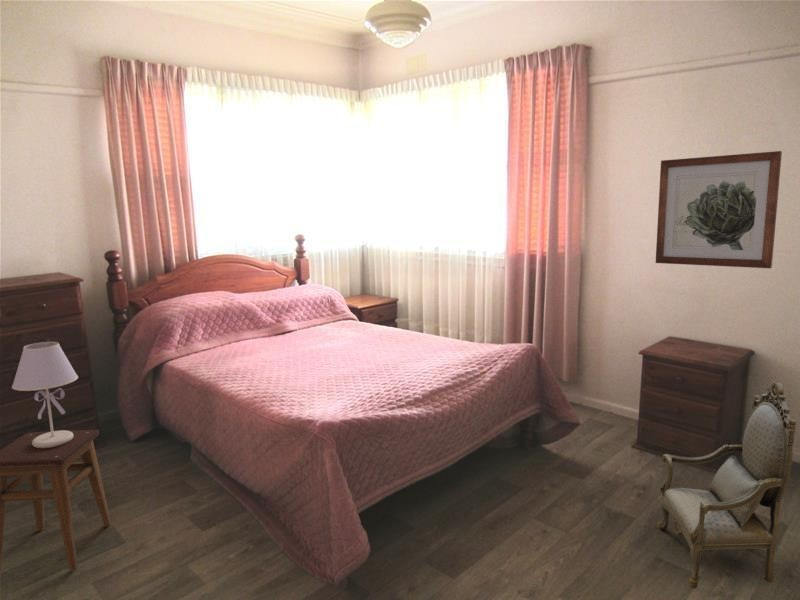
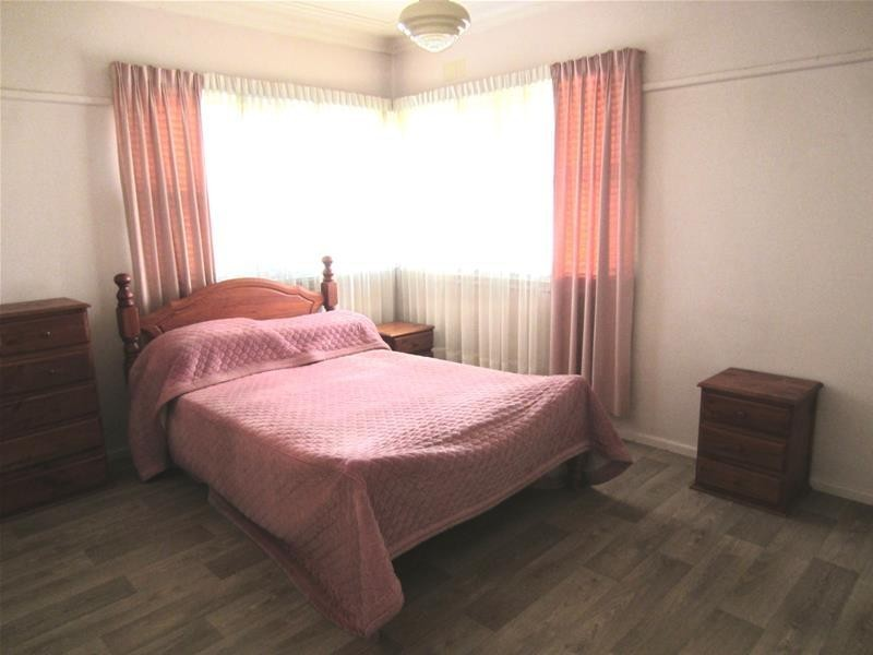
- stool (49, 497)
- table lamp (47, 393)
- armchair (722, 446)
- wall art (713, 211)
